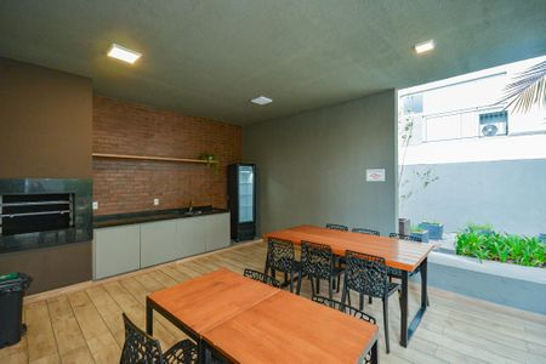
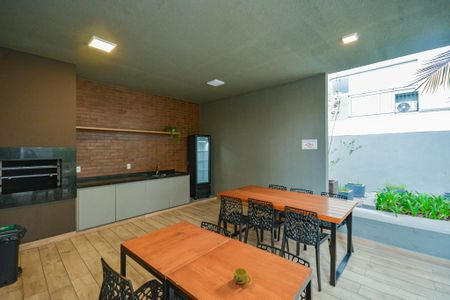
+ cup (242, 276)
